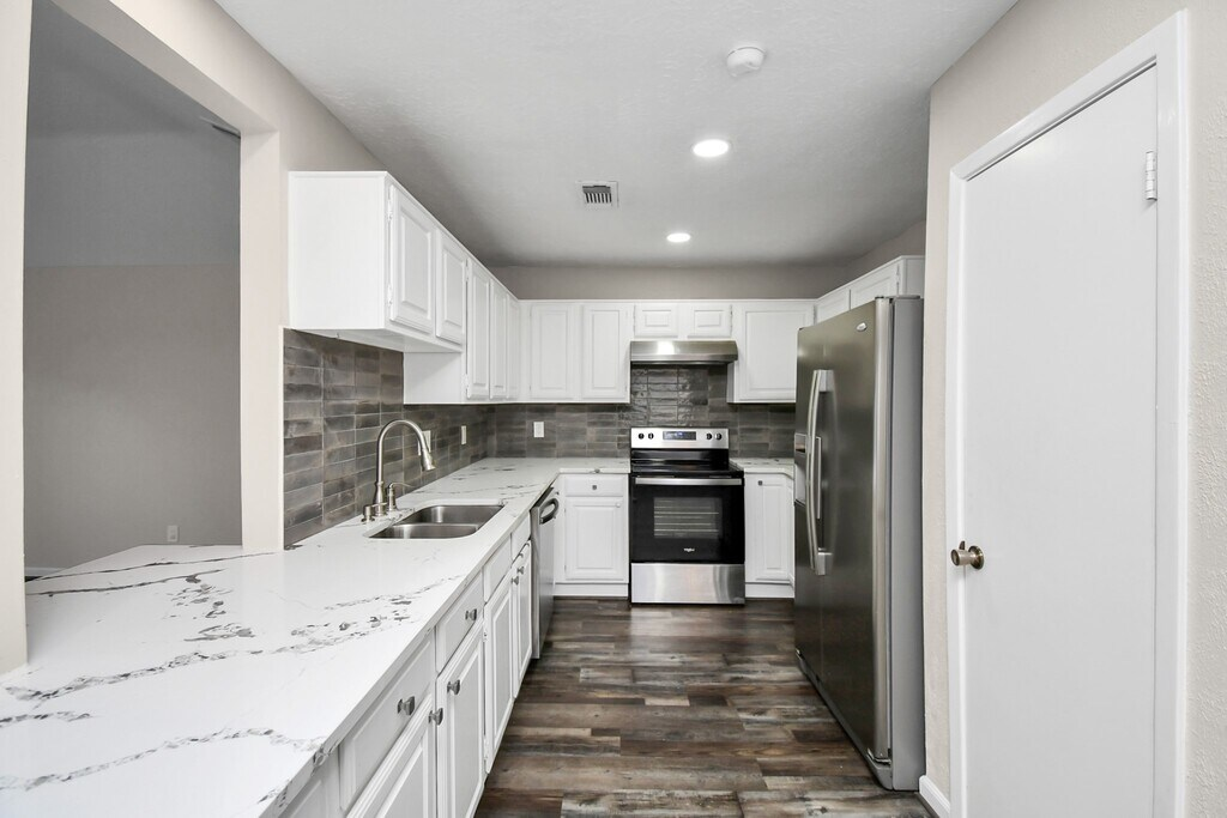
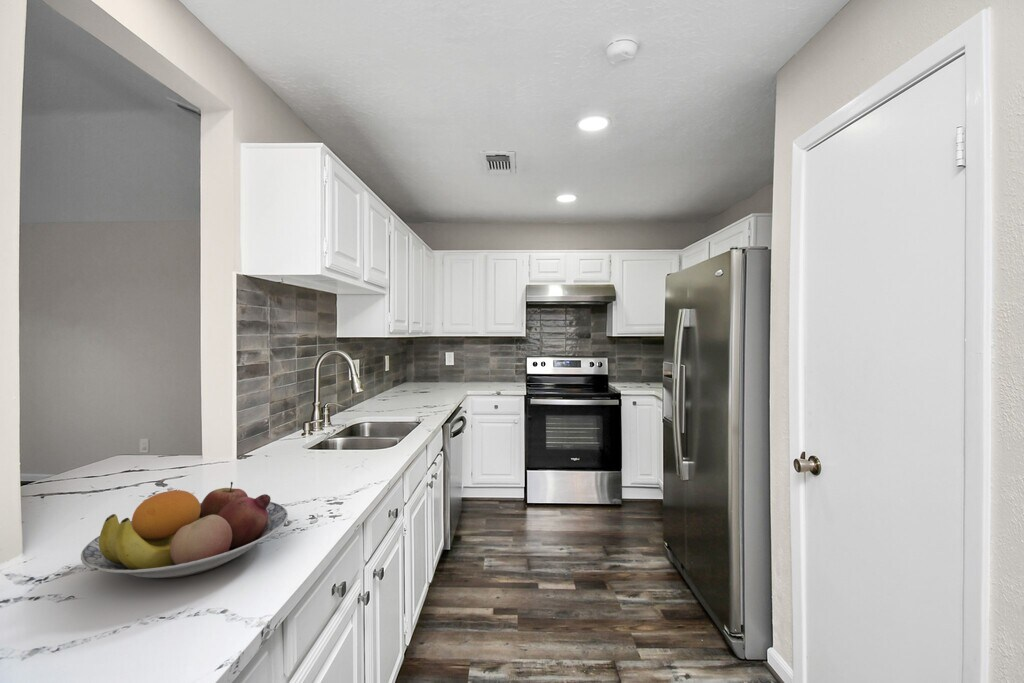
+ fruit bowl (195, 521)
